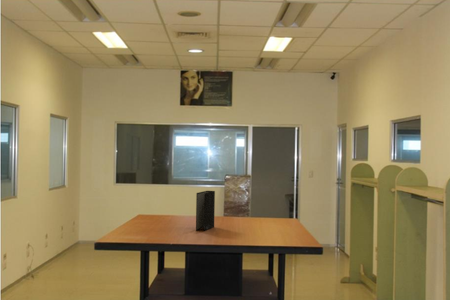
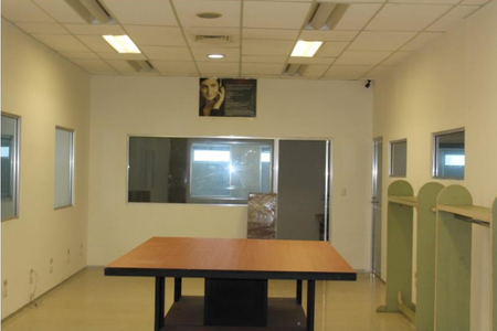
- binder (205, 210)
